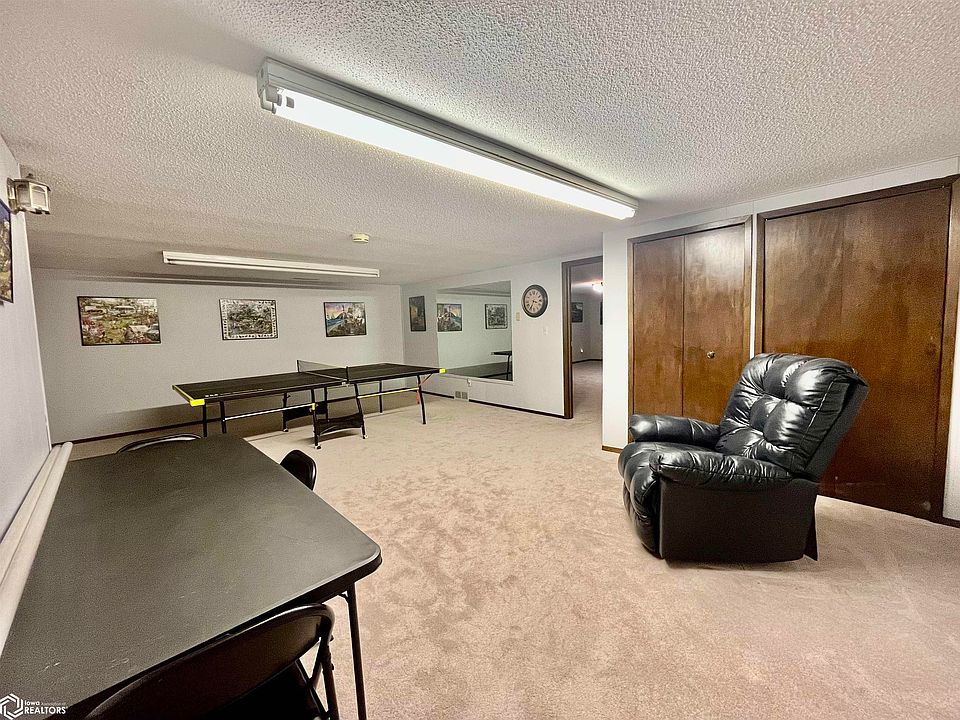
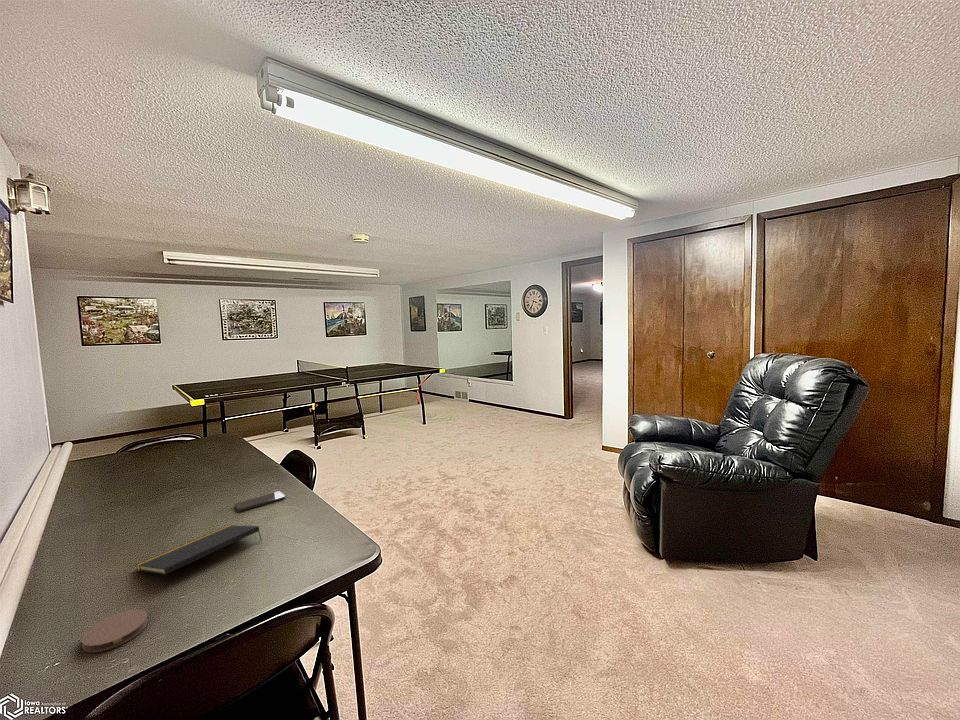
+ smartphone (260, 500)
+ notepad (200, 546)
+ coaster (116, 629)
